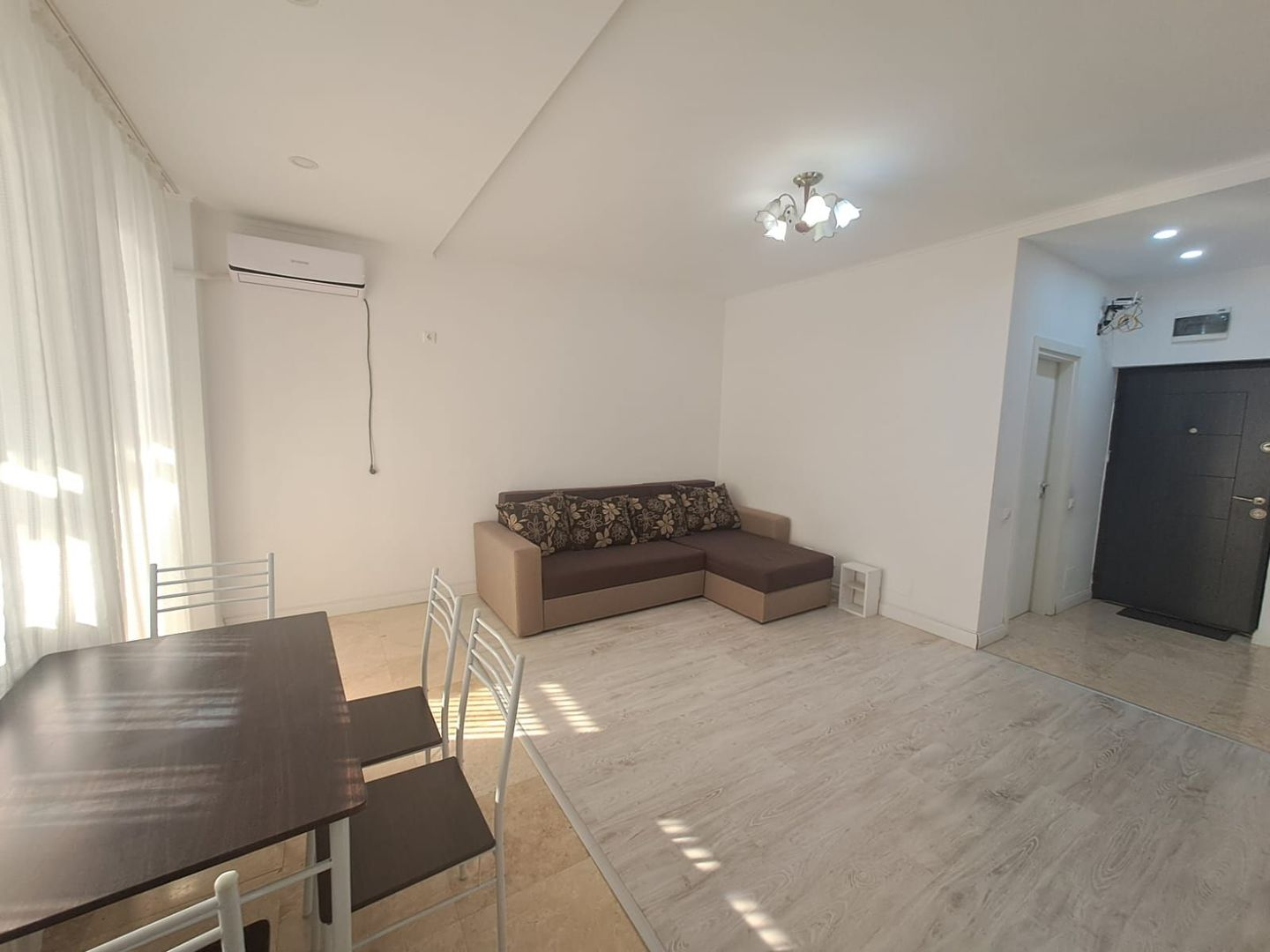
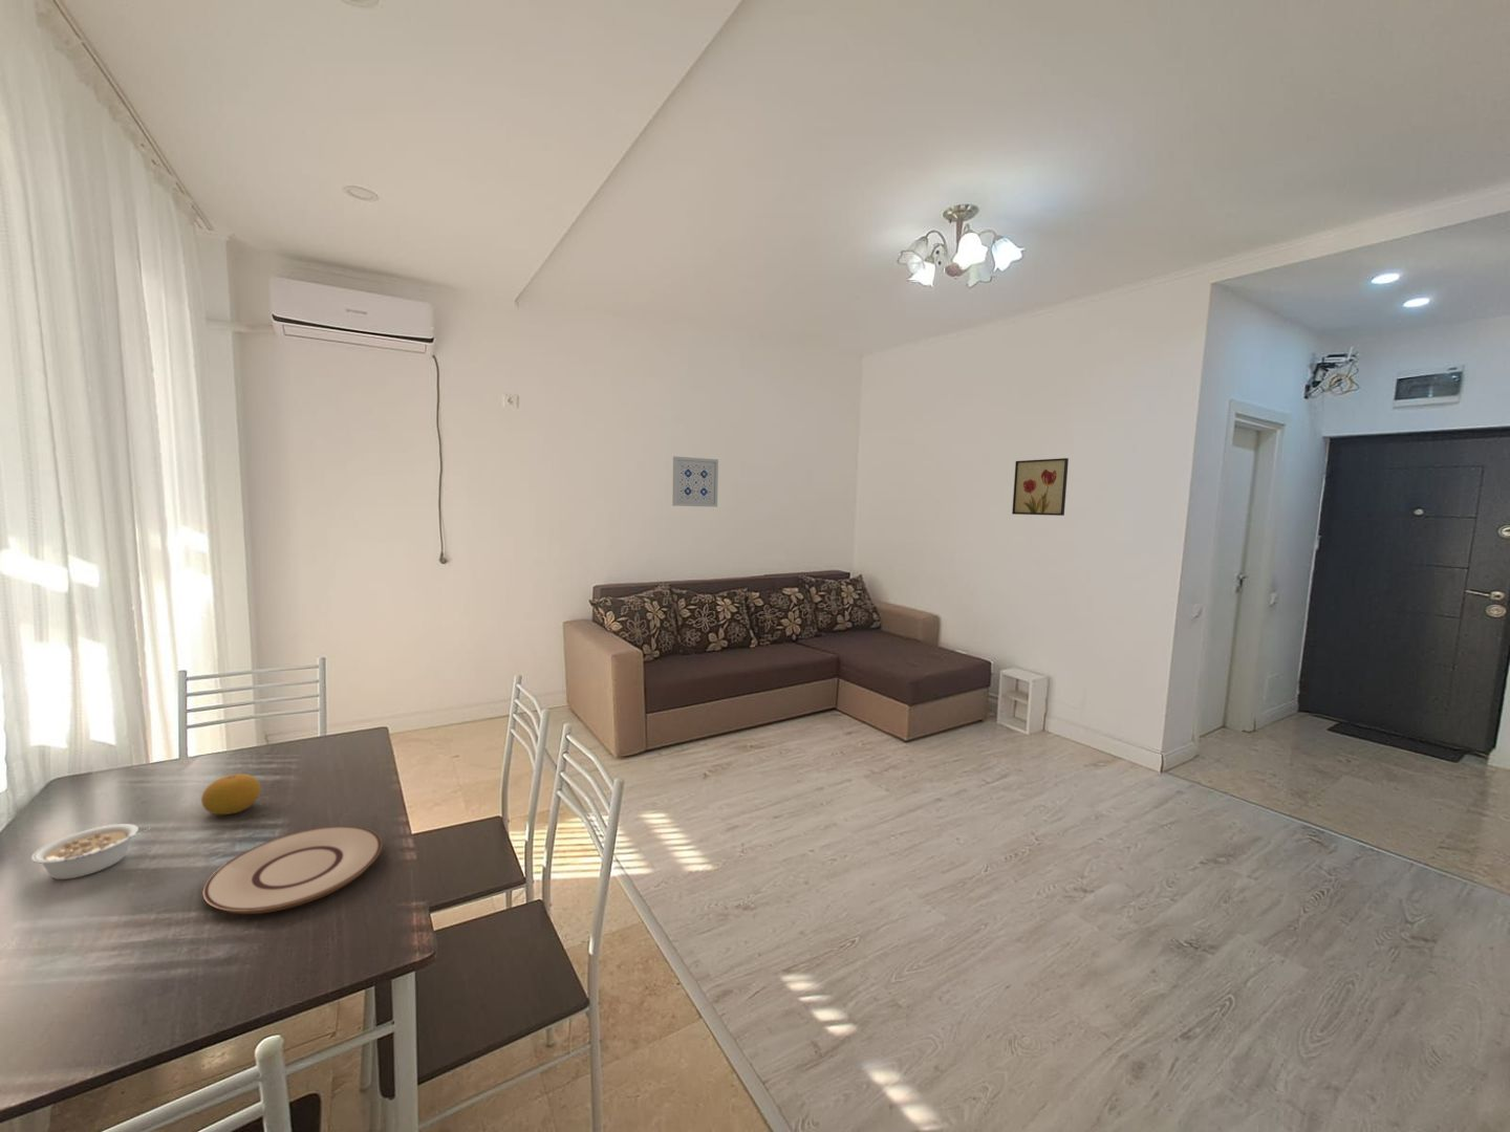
+ wall art (1039, 488)
+ plate (298, 867)
+ legume (93, 849)
+ fruit (232, 792)
+ wall art (696, 482)
